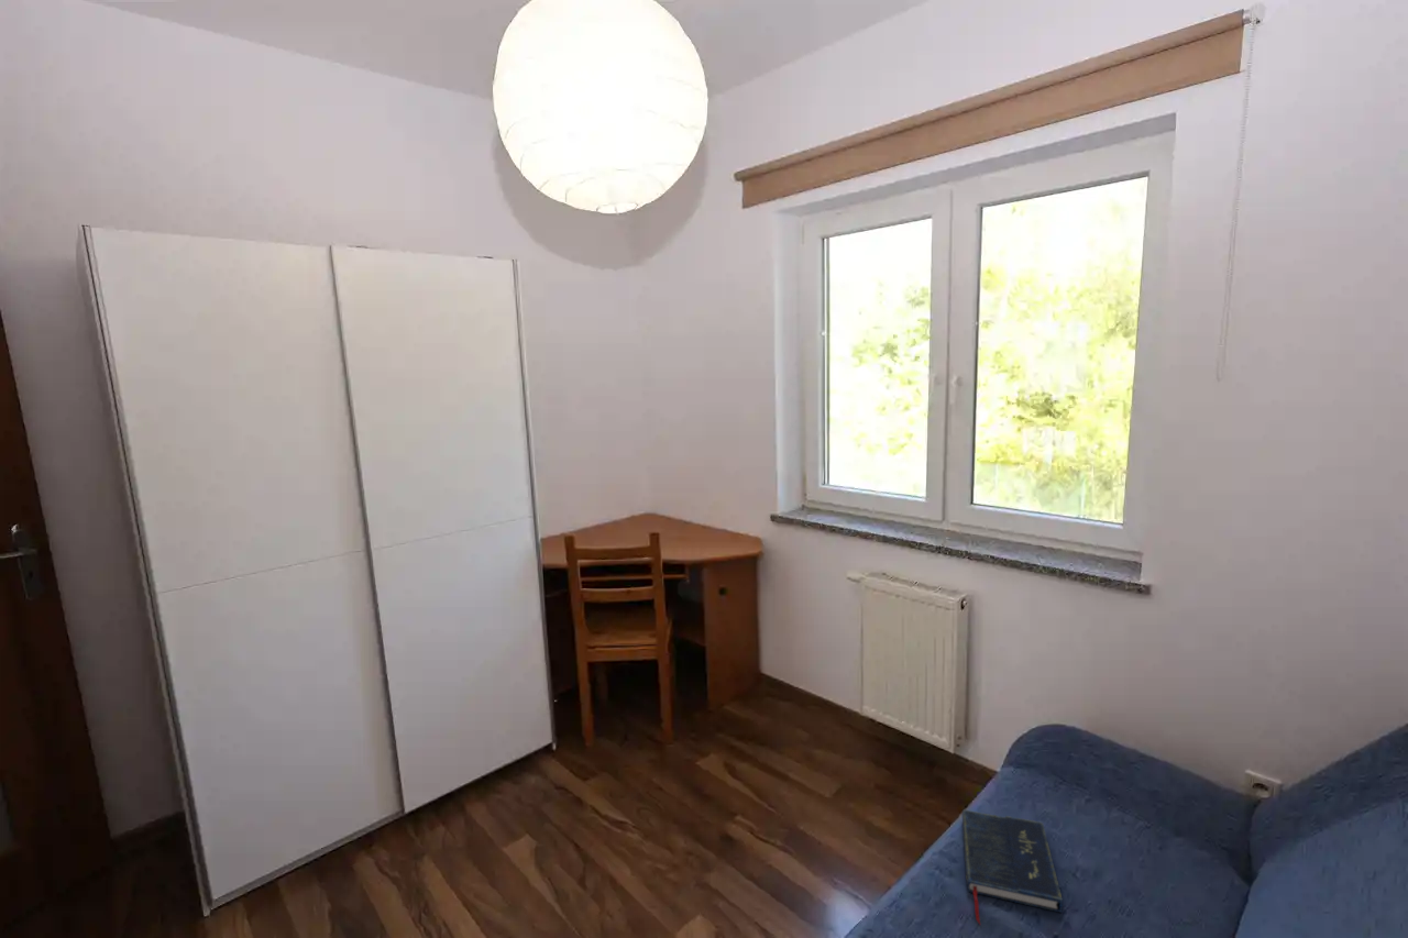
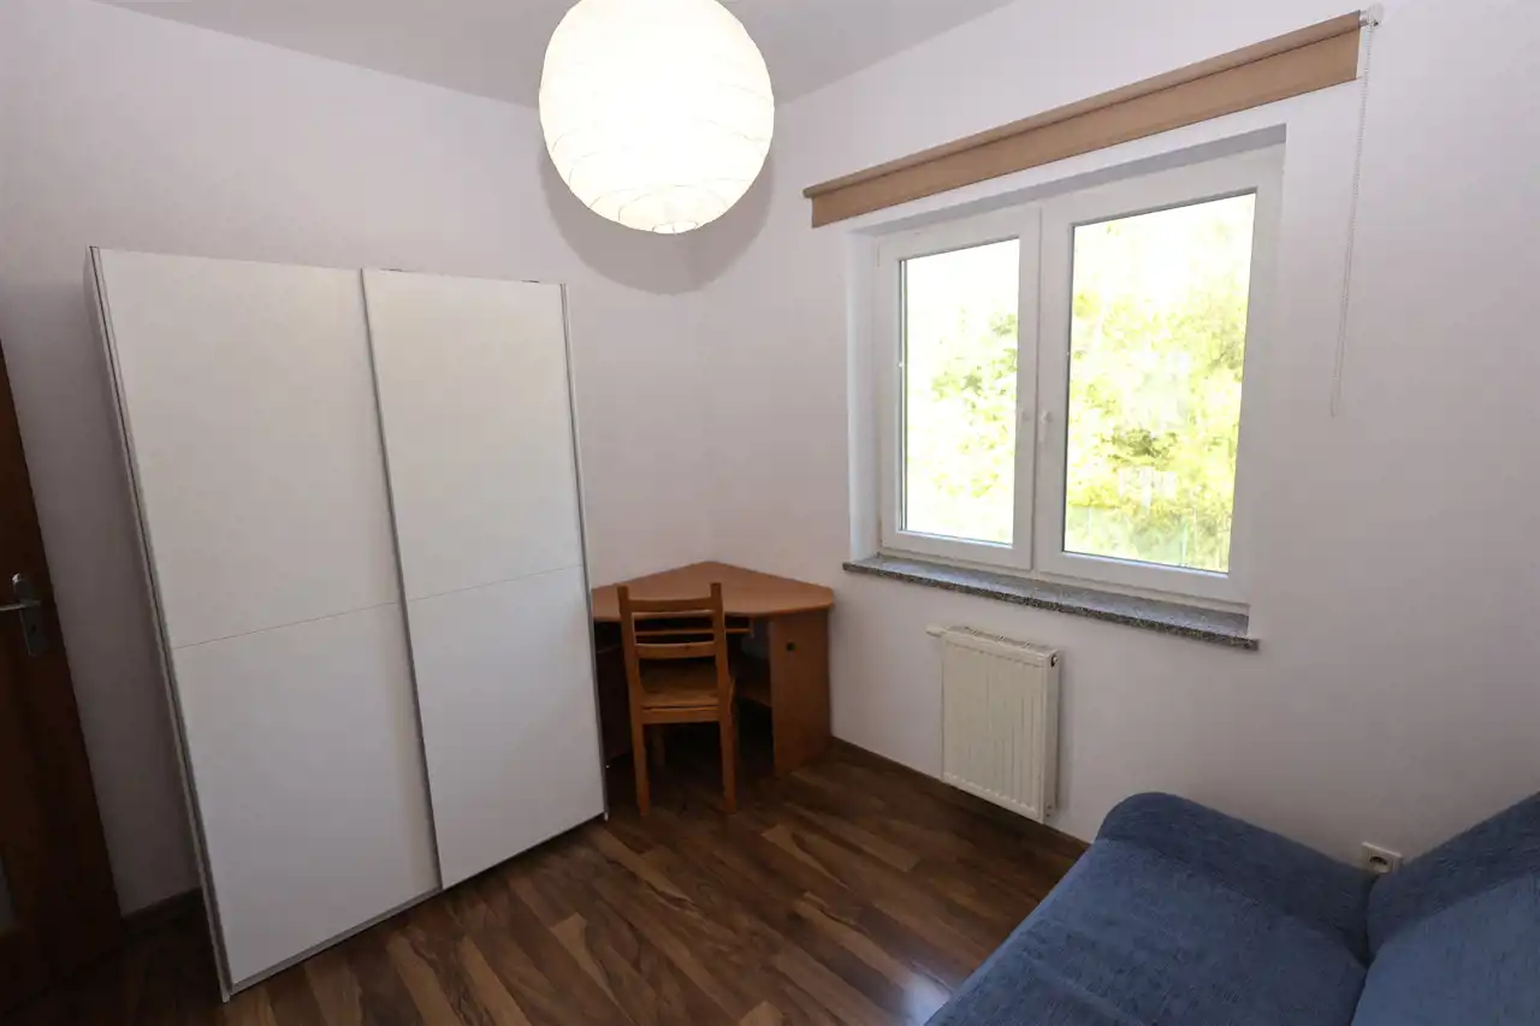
- book (1009, 869)
